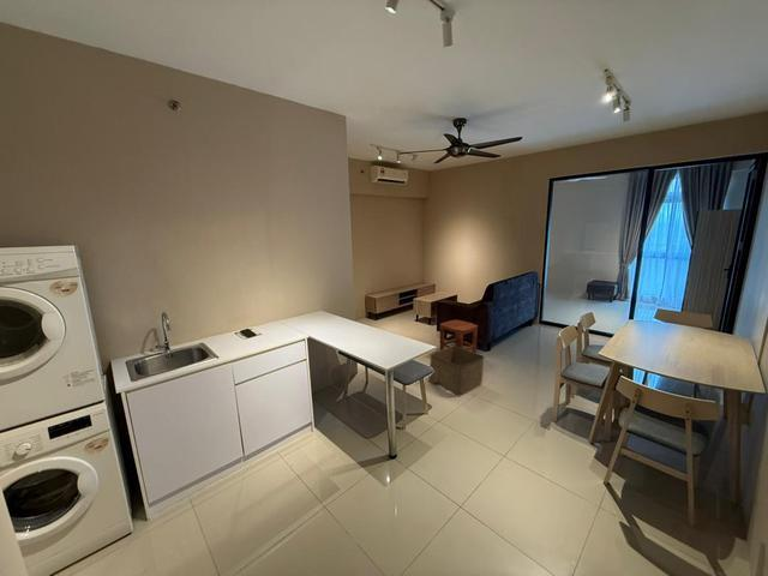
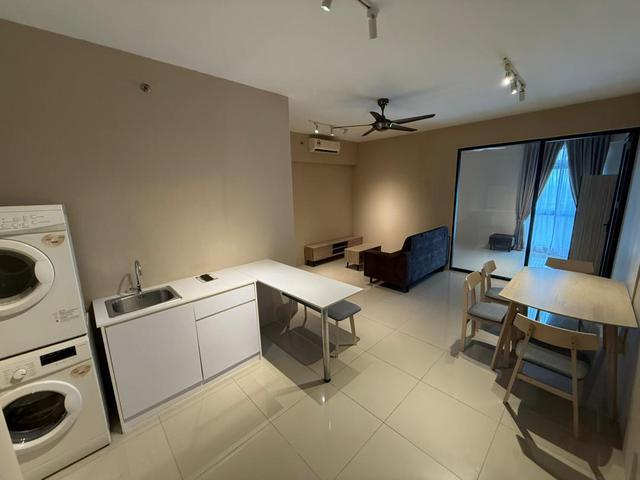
- storage bin (455, 368)
- stool (457, 341)
